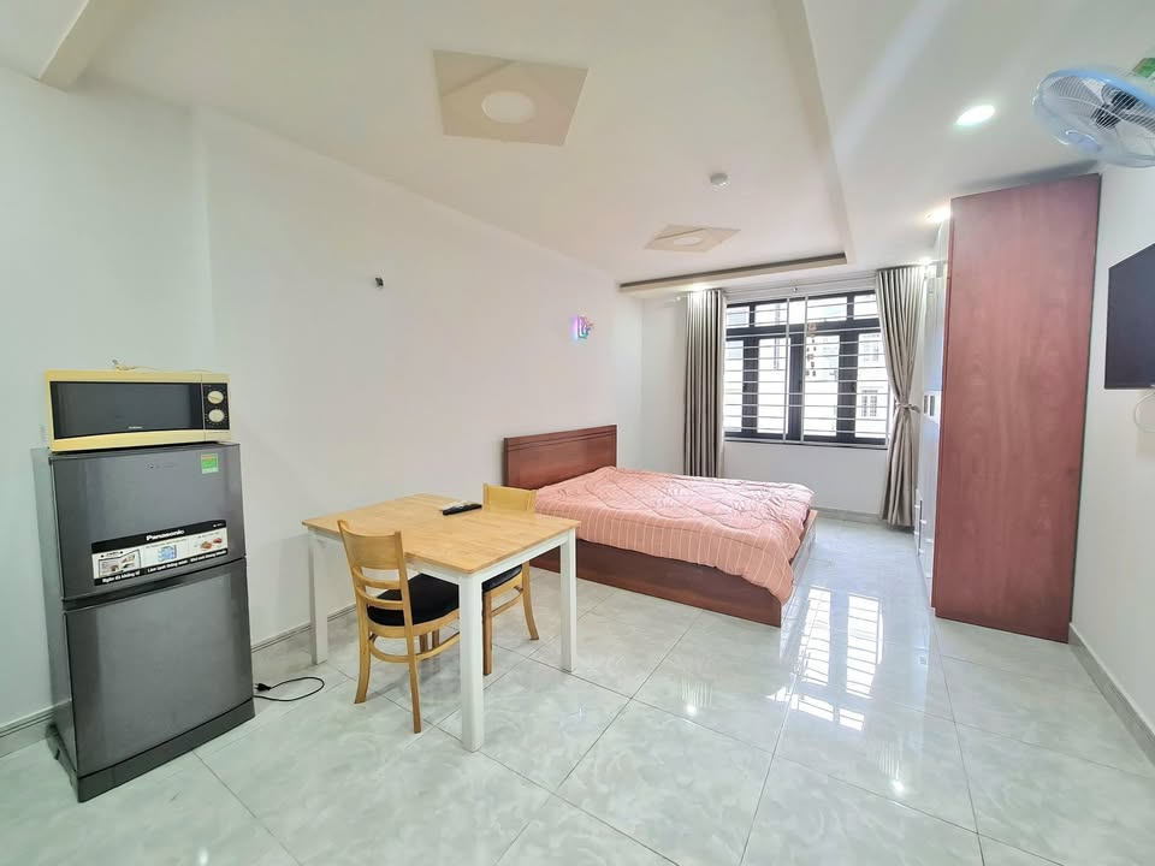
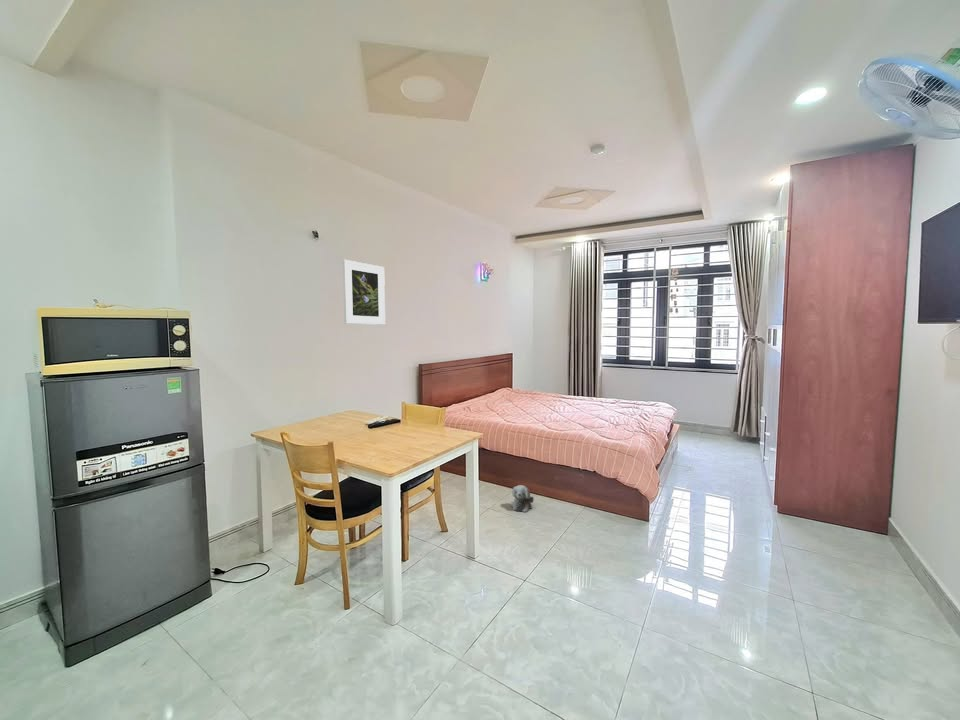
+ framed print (365, 294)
+ plush toy (524, 494)
